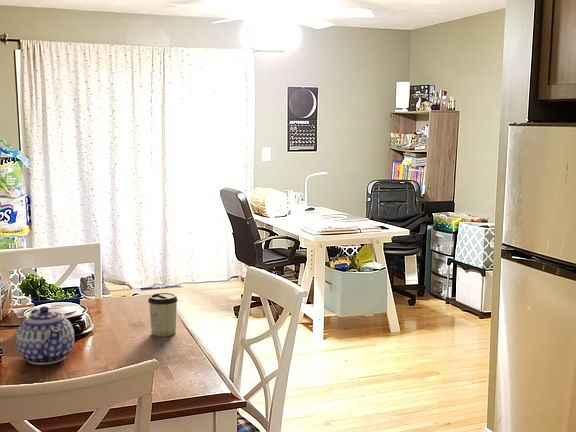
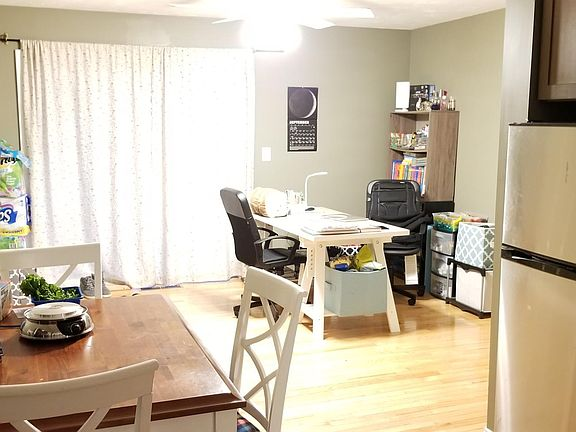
- cup (163, 314)
- teapot (45, 332)
